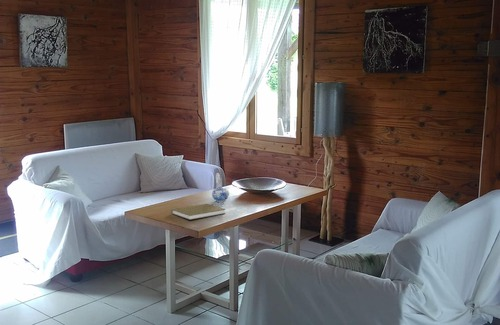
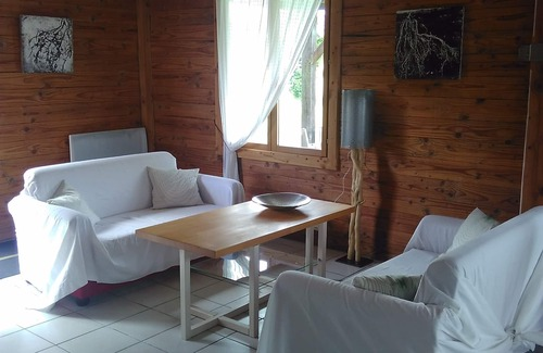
- ceramic pitcher (220, 187)
- book (198, 211)
